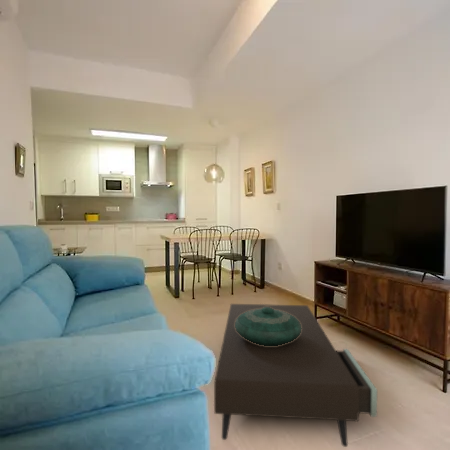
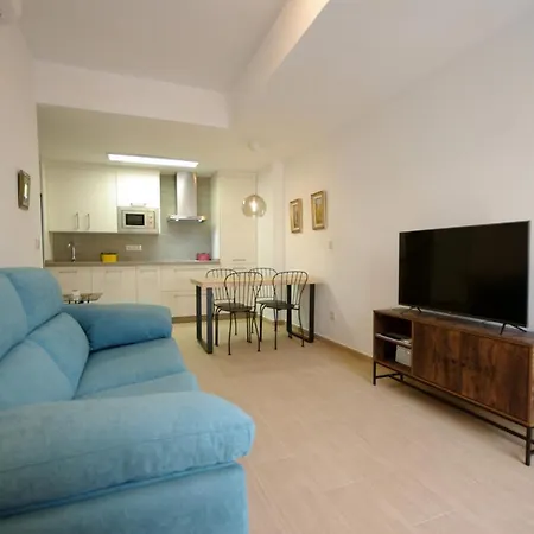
- coffee table (283, 356)
- decorative bowl (267, 322)
